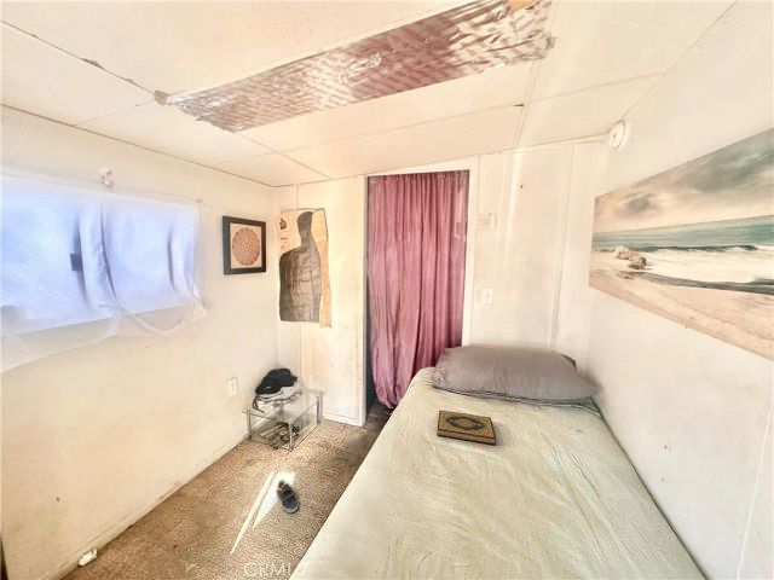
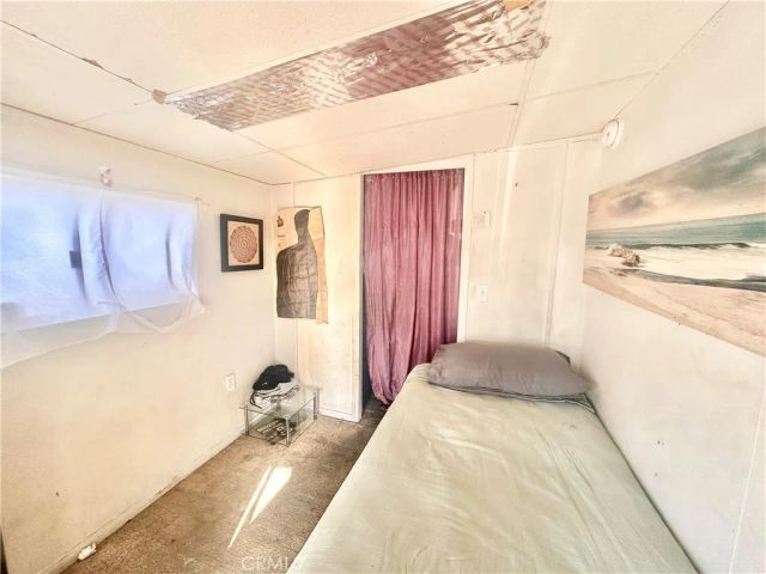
- hardback book (464, 425)
- sneaker (285, 494)
